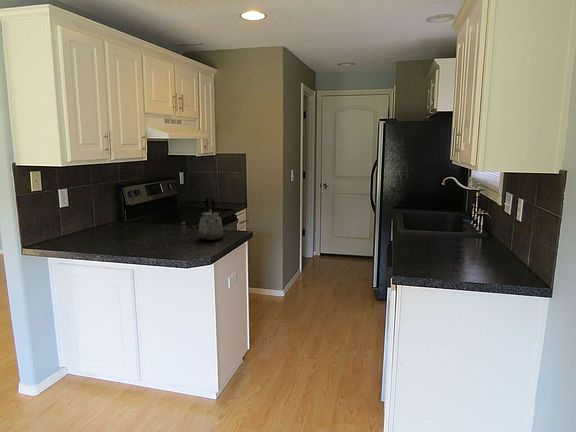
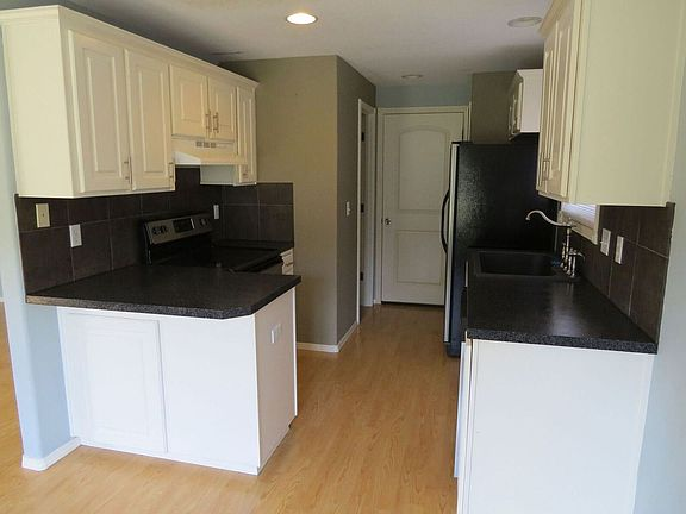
- kettle (211, 219)
